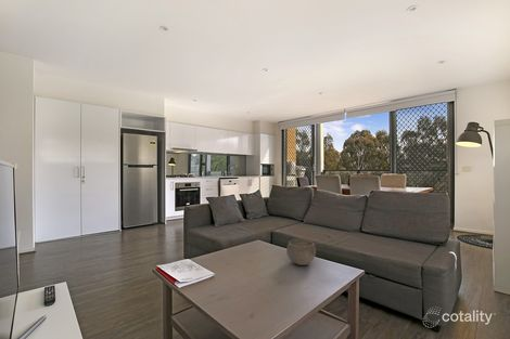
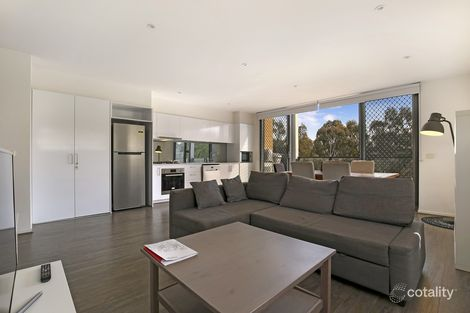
- bowl (301, 252)
